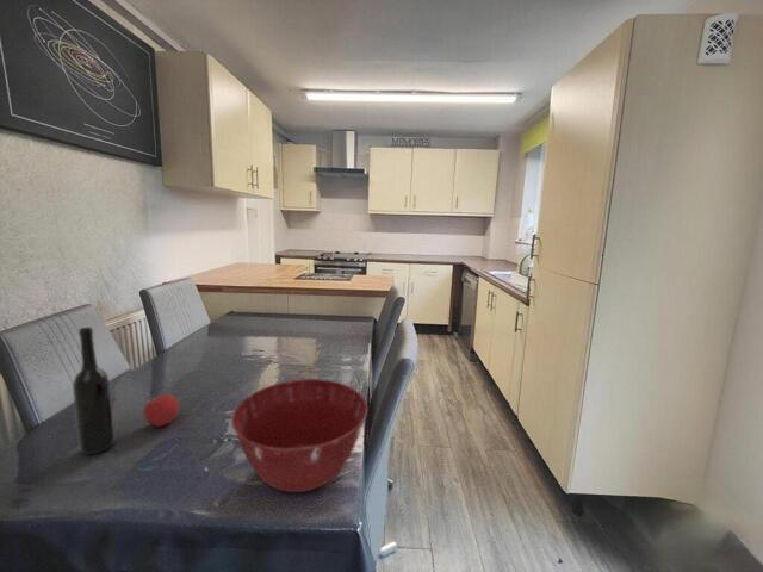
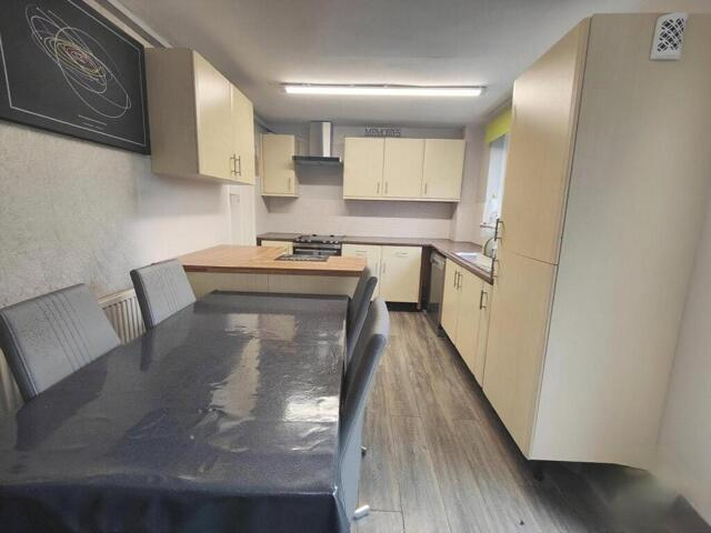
- fruit (161, 410)
- bottle (92, 390)
- mixing bowl (302, 439)
